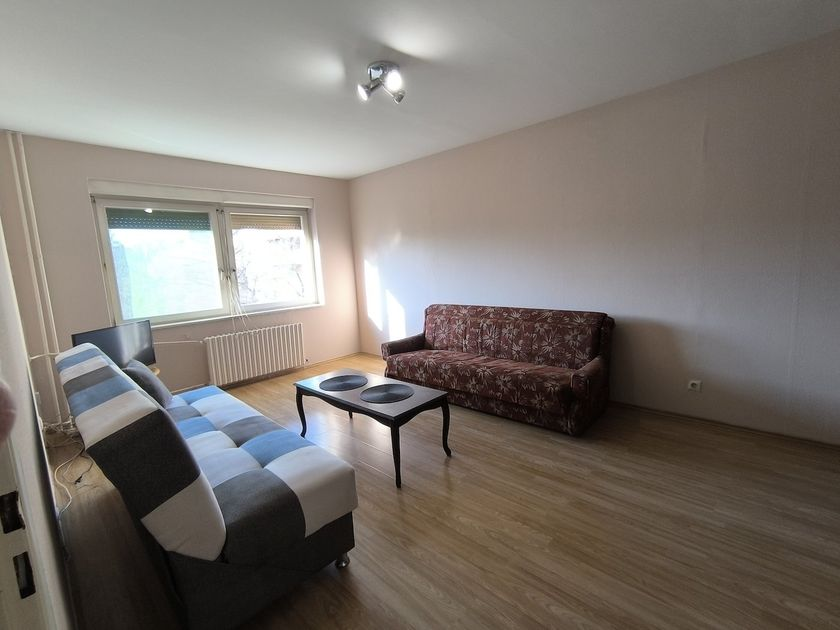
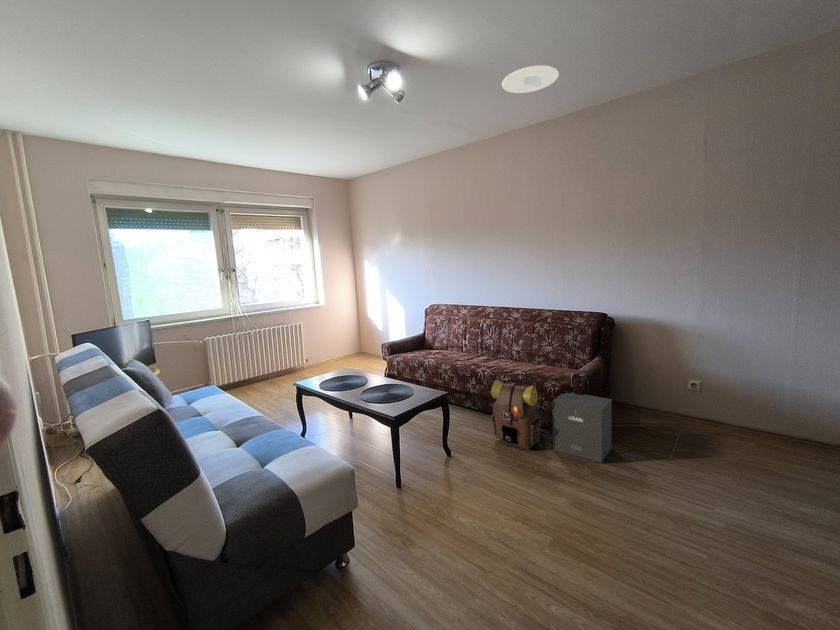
+ recessed light (529, 77)
+ speaker (581, 424)
+ backpack (519, 409)
